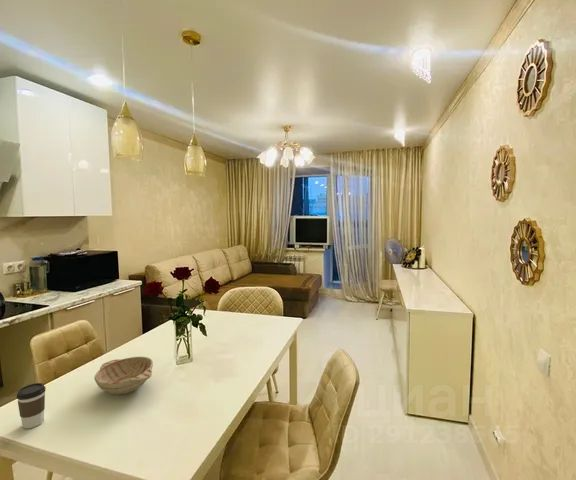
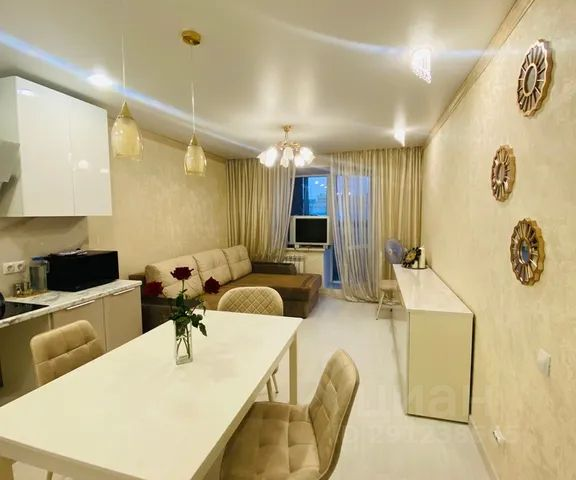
- decorative bowl (125, 377)
- coffee cup (32, 405)
